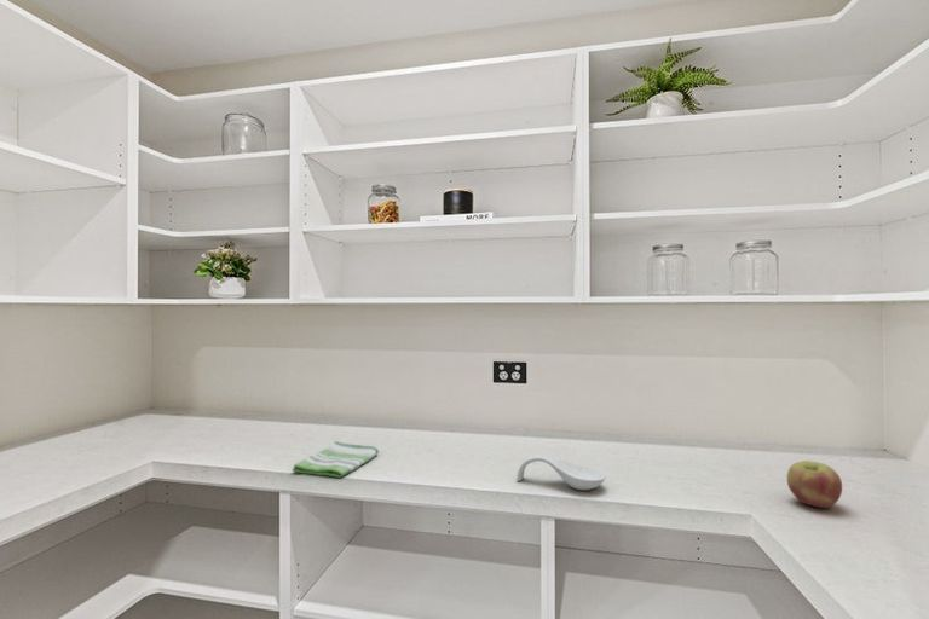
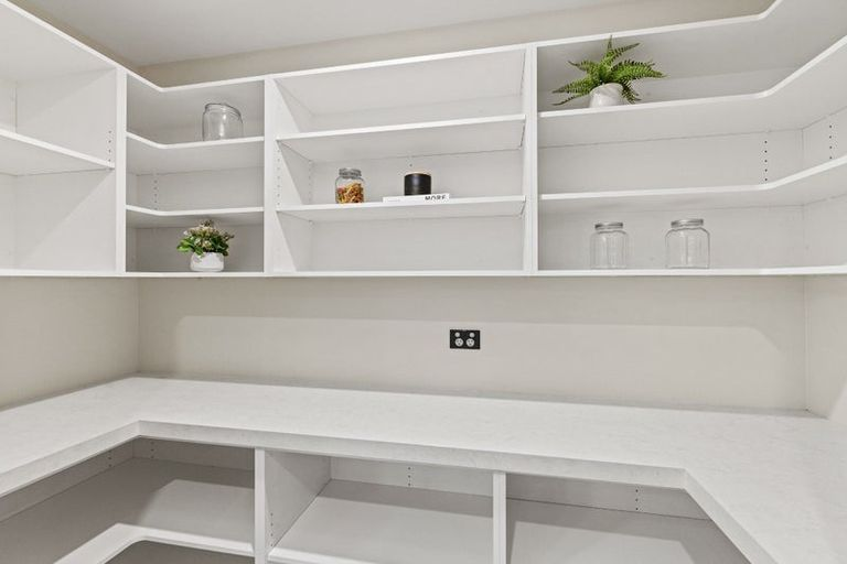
- dish towel (337, 457)
- spoon rest (560, 470)
- apple (813, 484)
